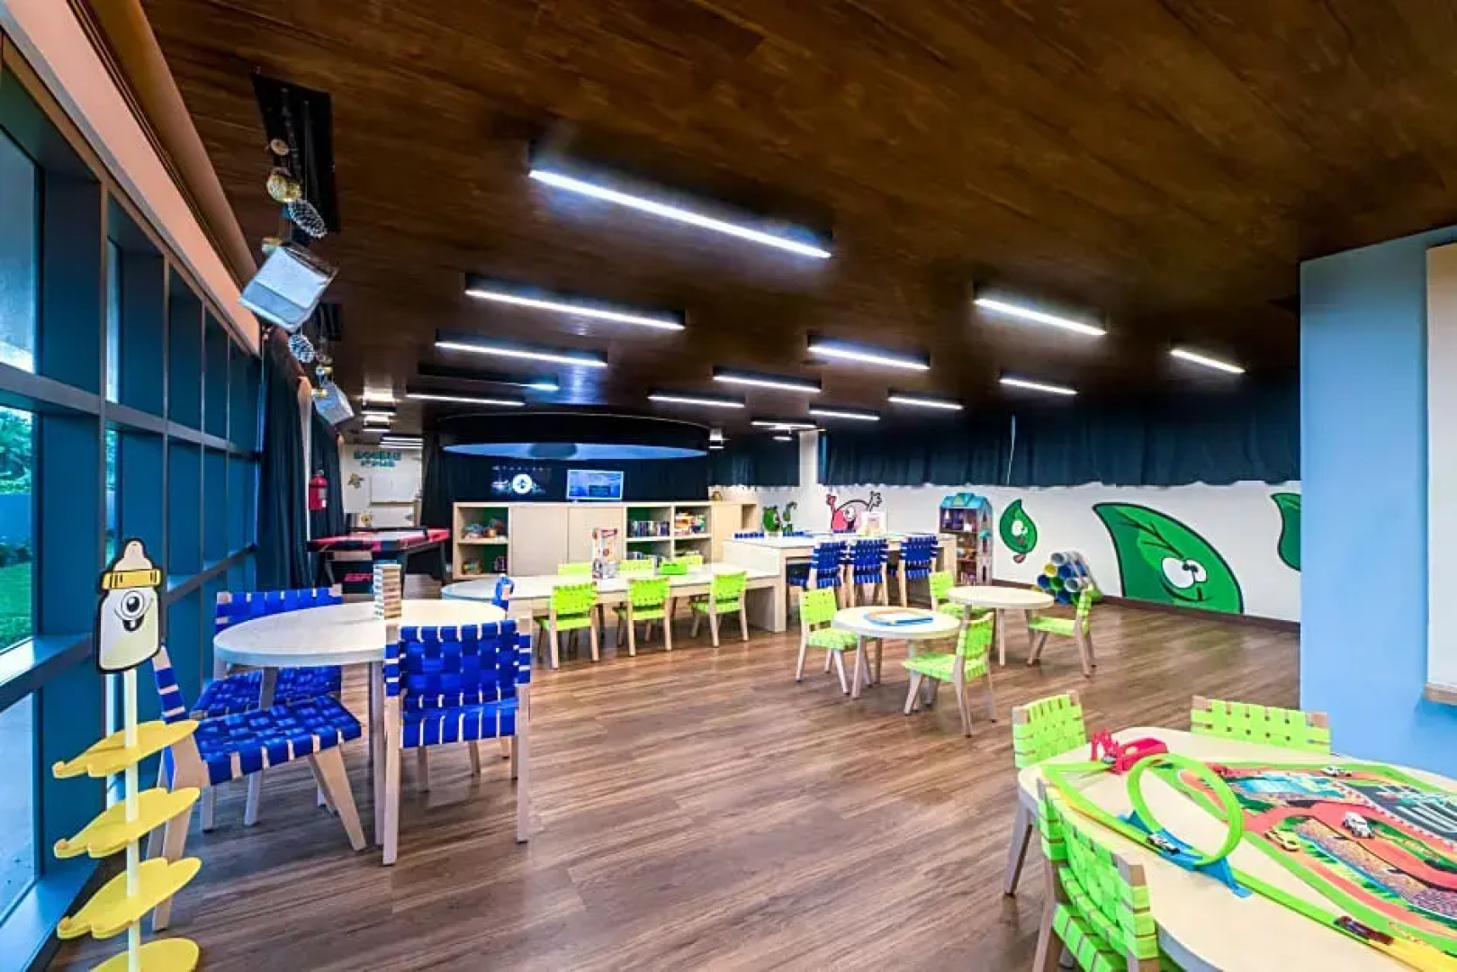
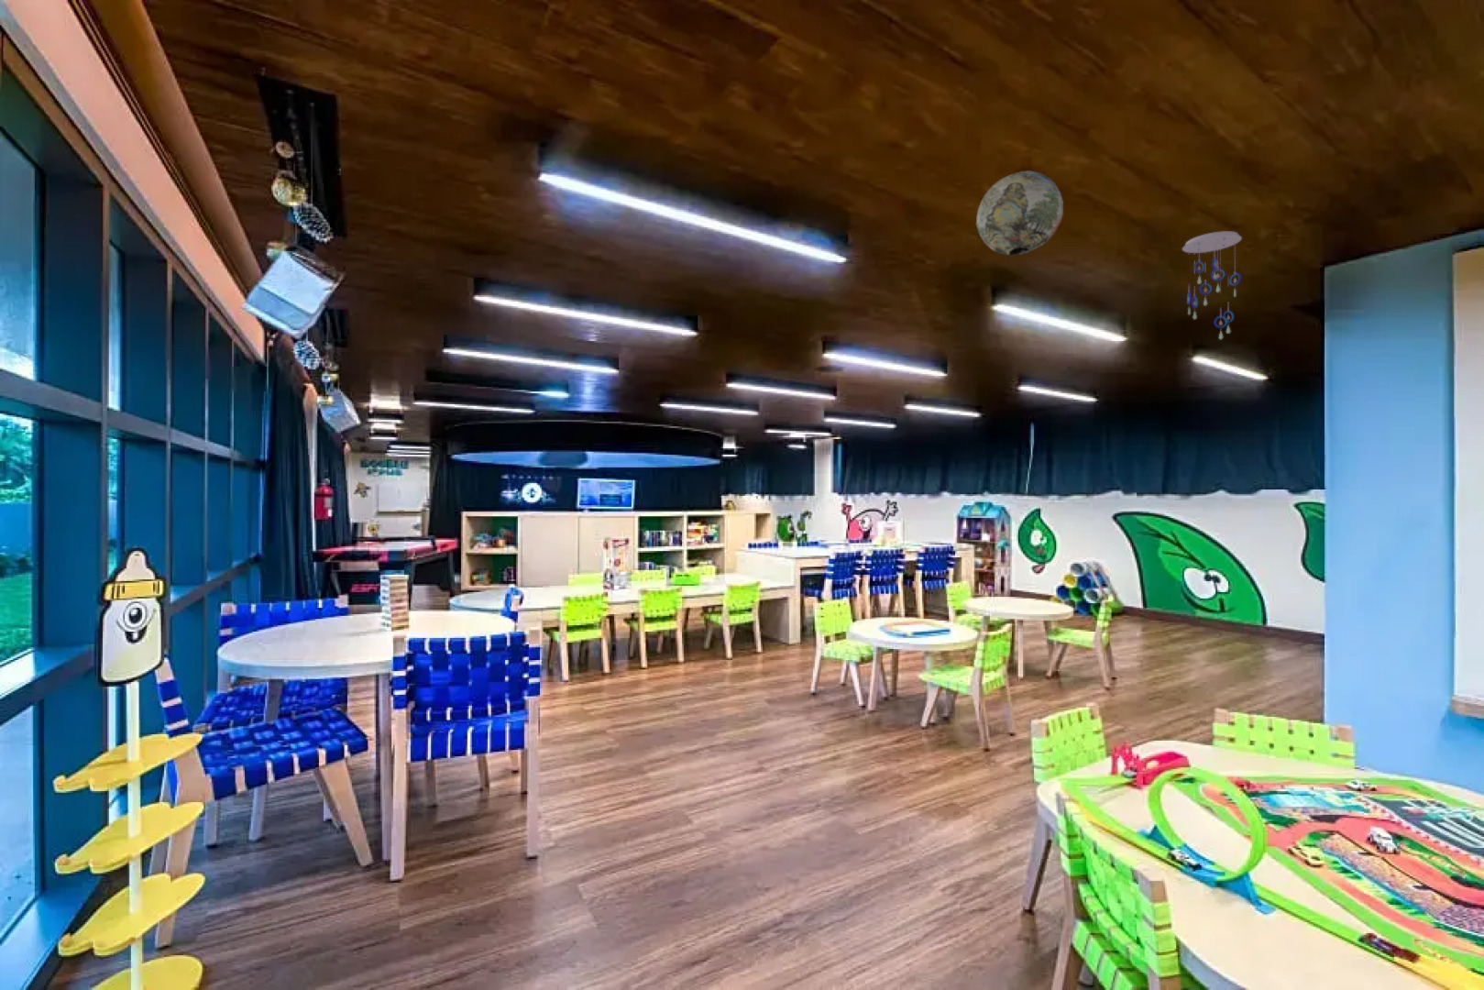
+ paper lantern (1019, 214)
+ ceiling mobile (1211, 291)
